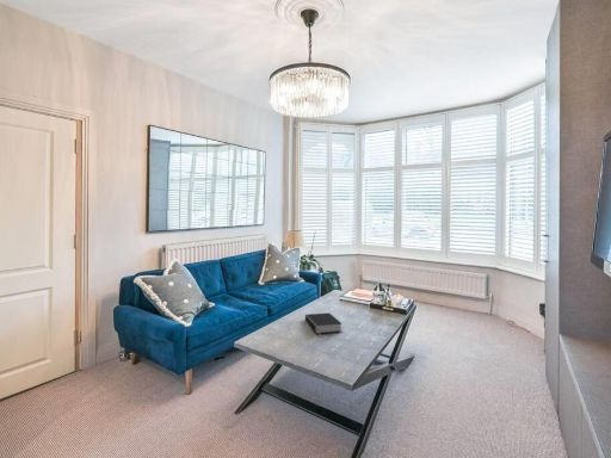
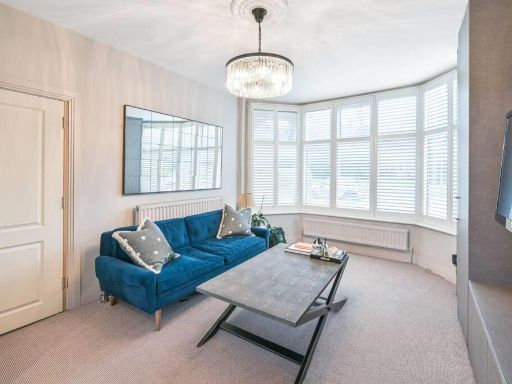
- book (323, 323)
